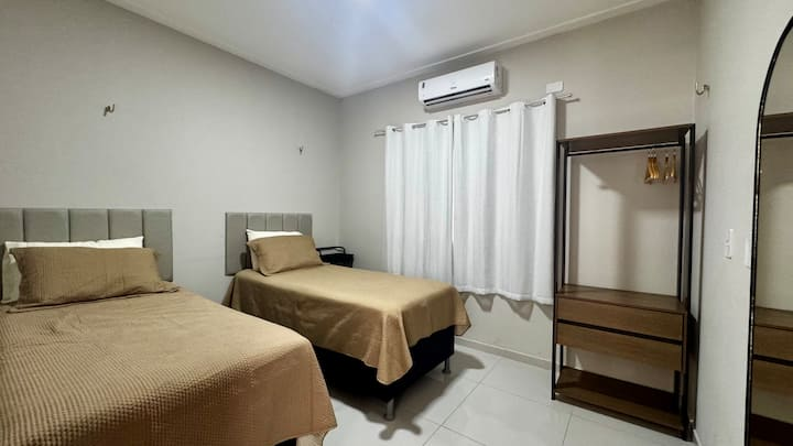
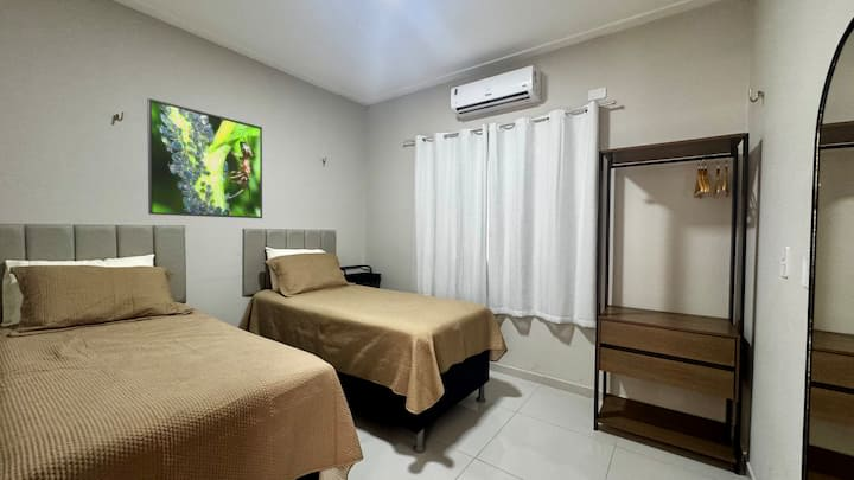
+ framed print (211, 165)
